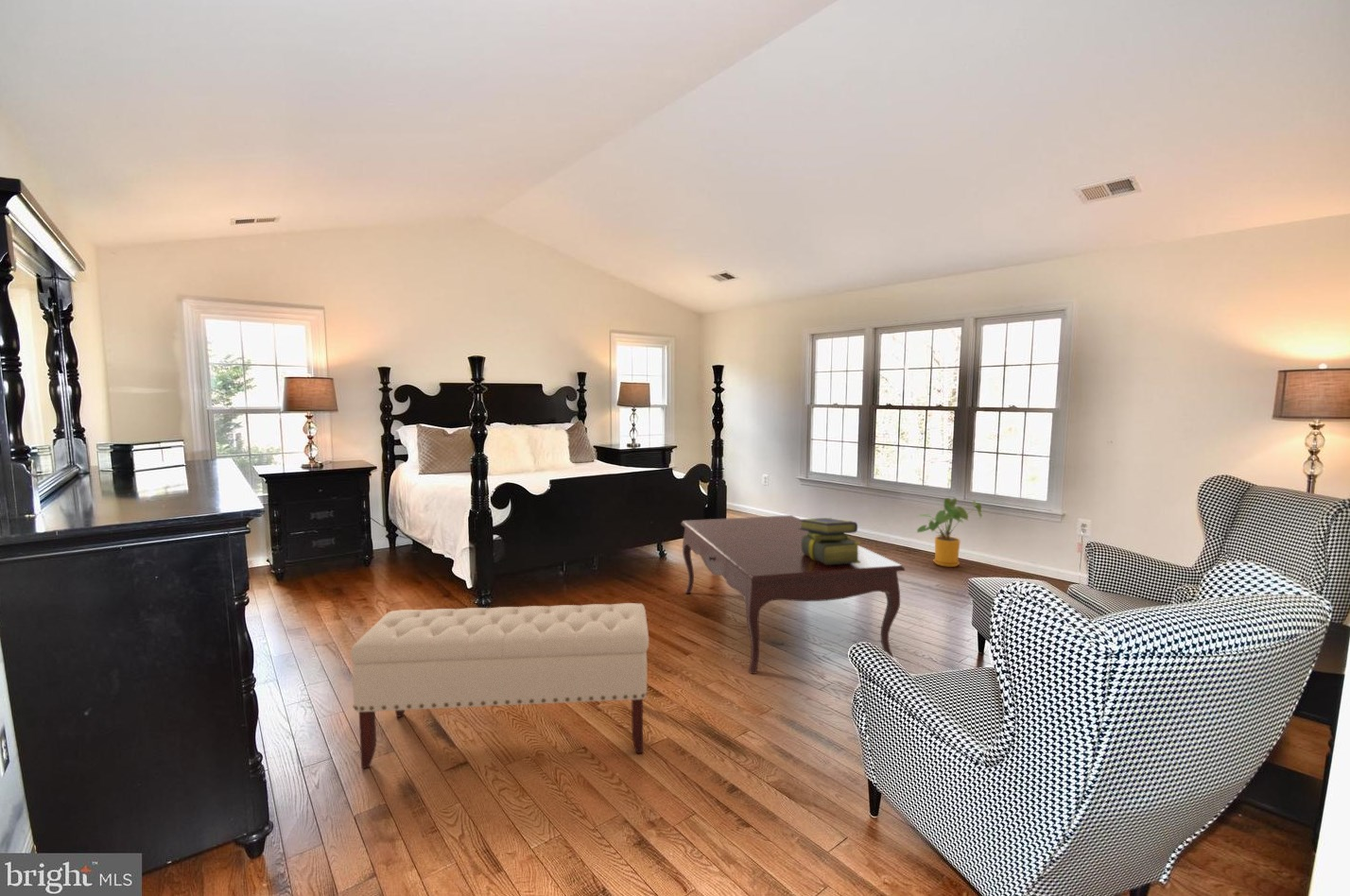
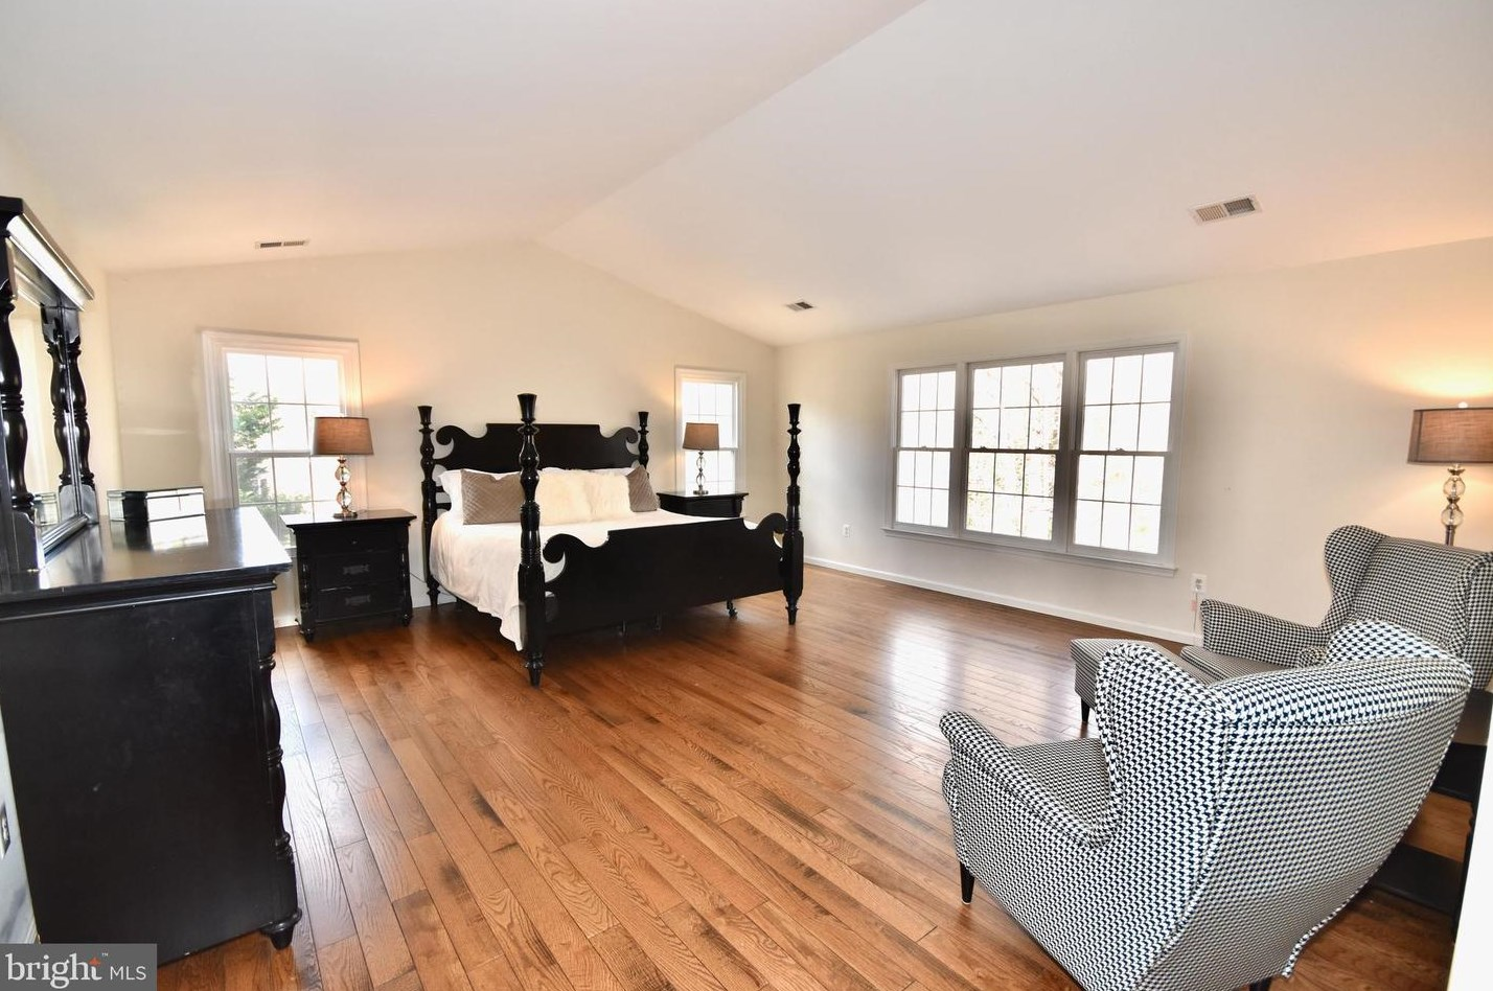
- stack of books (827, 538)
- coffee table (775, 579)
- bench (512, 677)
- house plant (946, 531)
